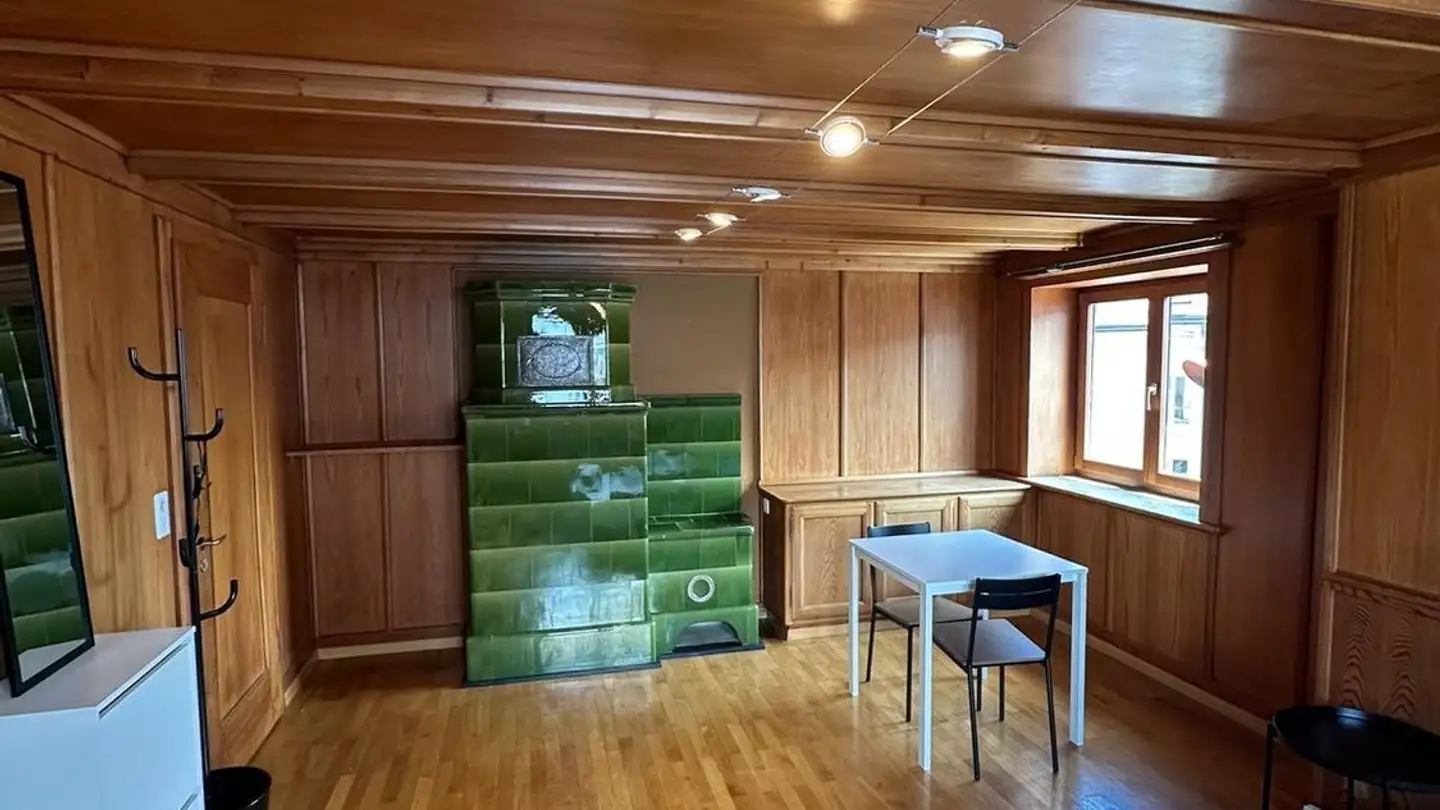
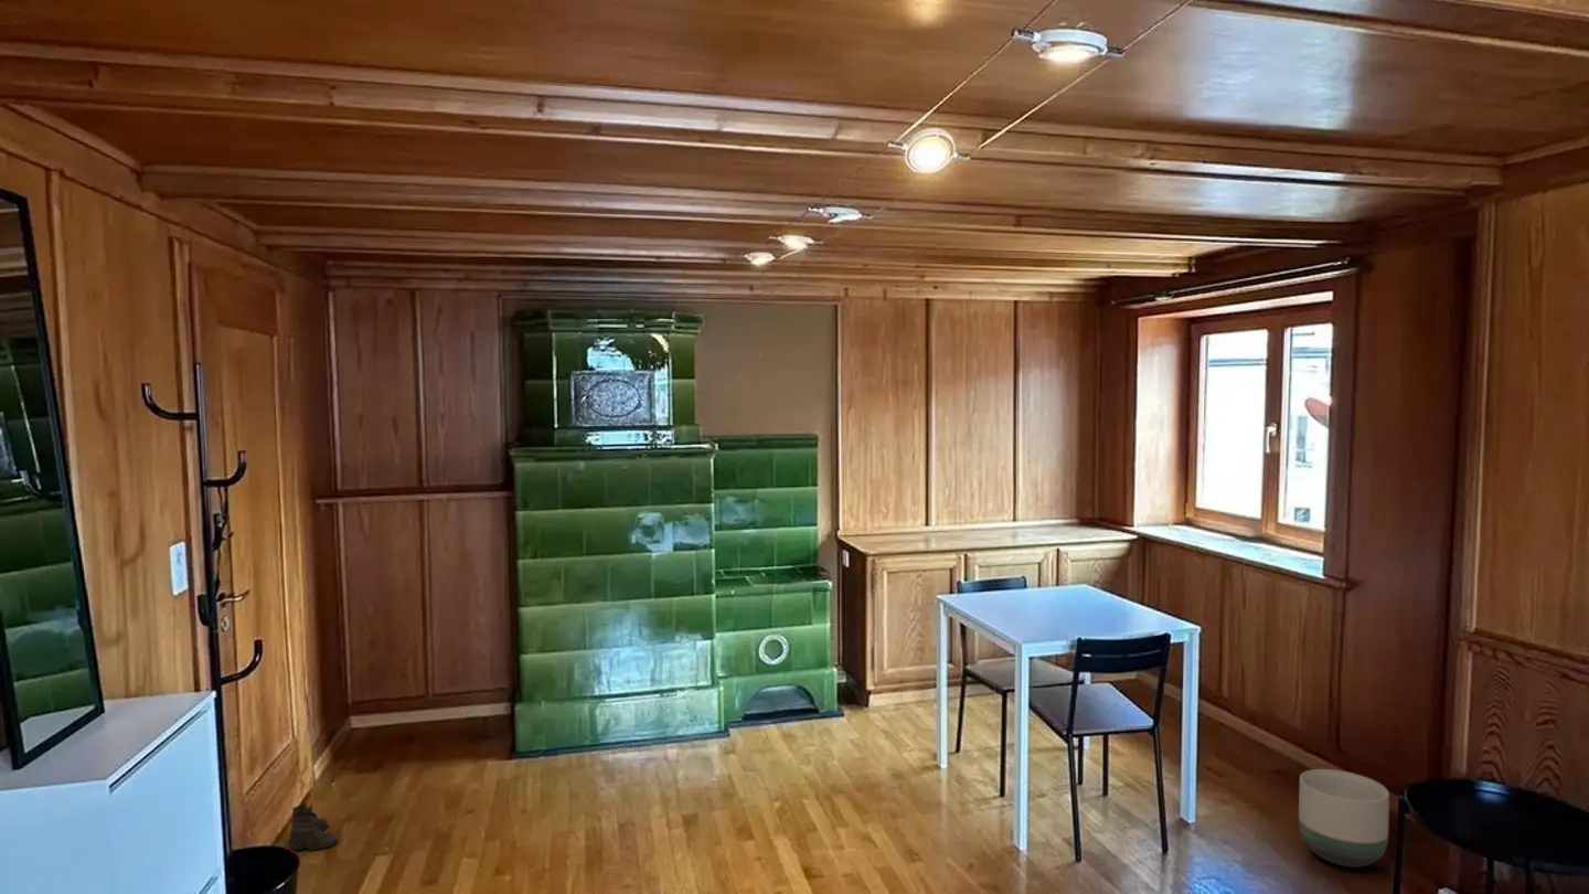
+ boots (311, 824)
+ planter (1342, 821)
